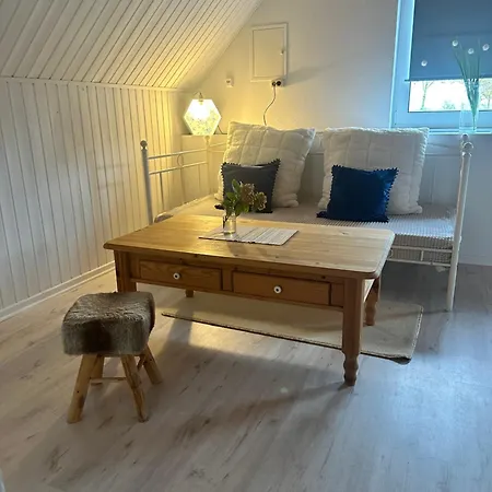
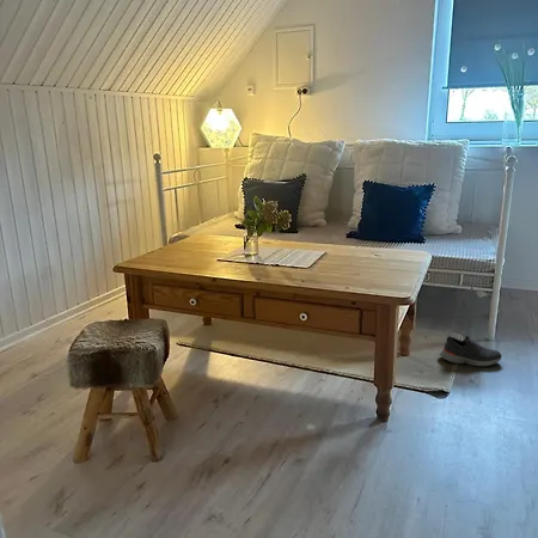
+ shoe (470, 349)
